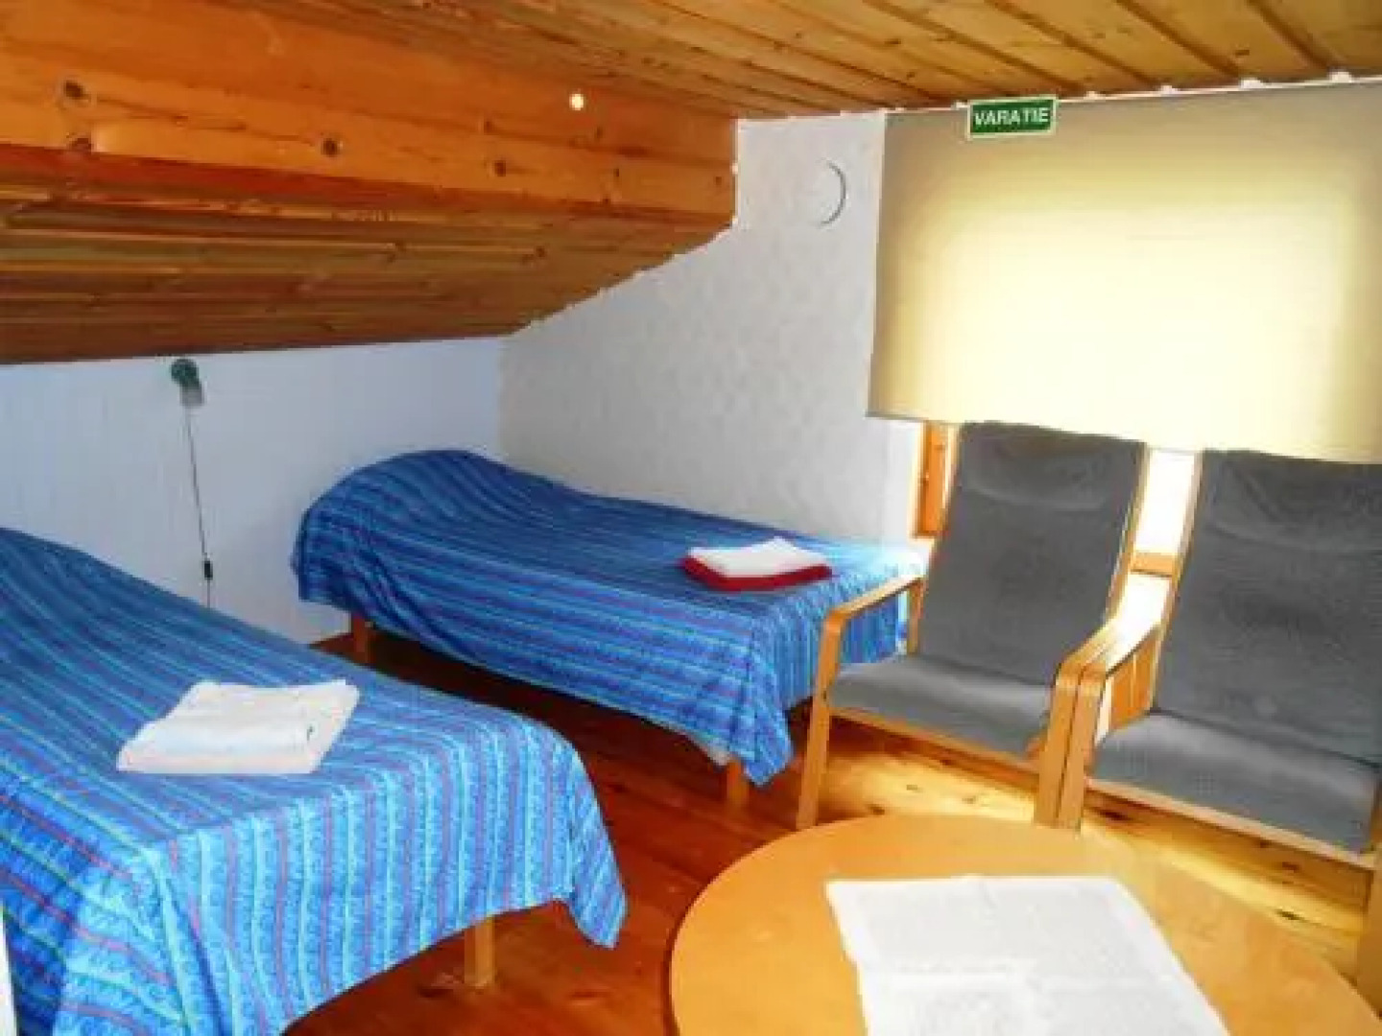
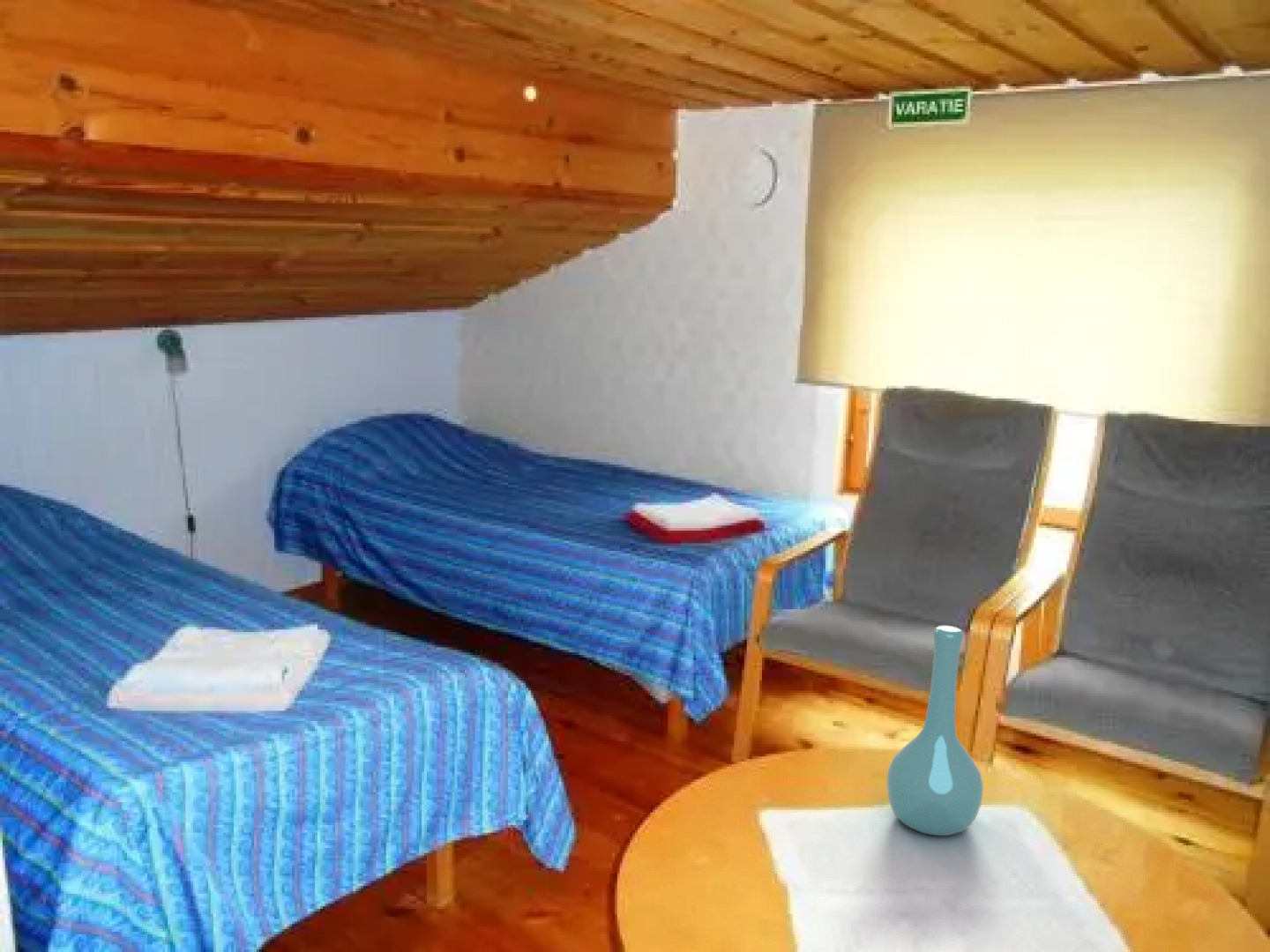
+ vase (939, 726)
